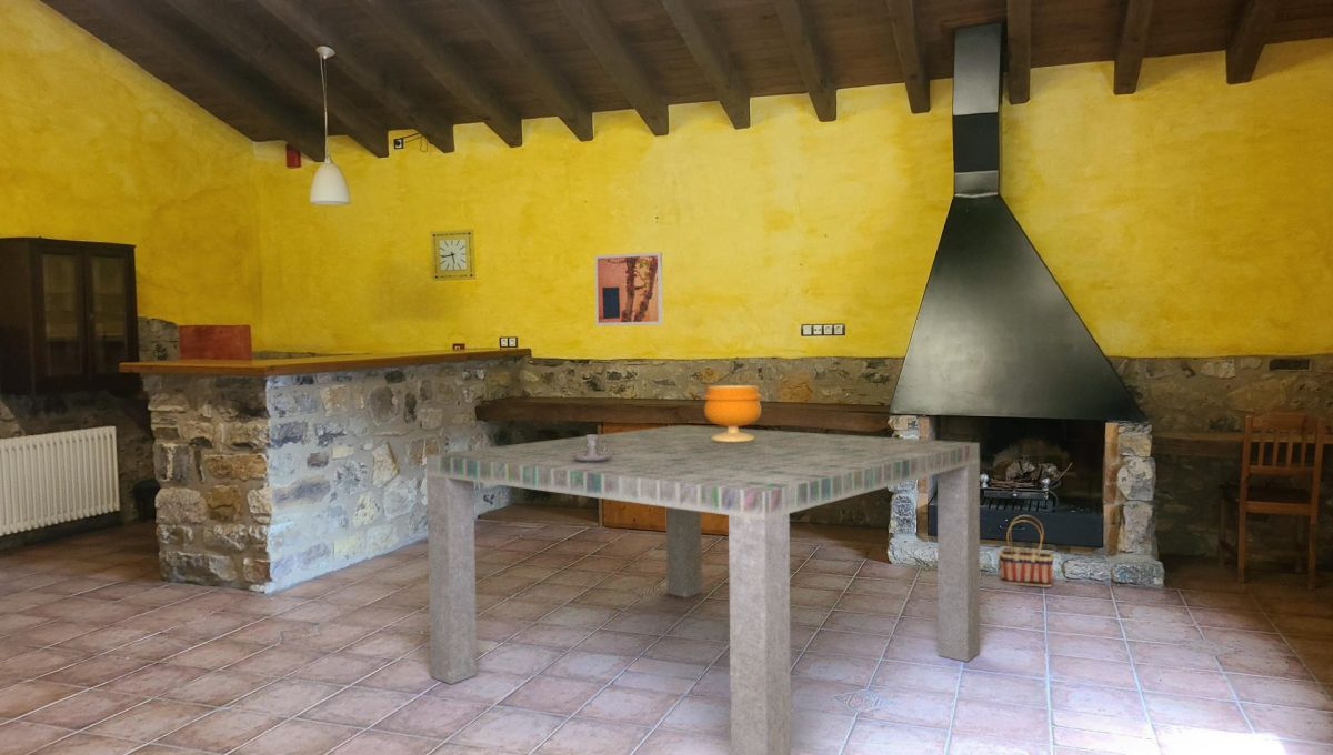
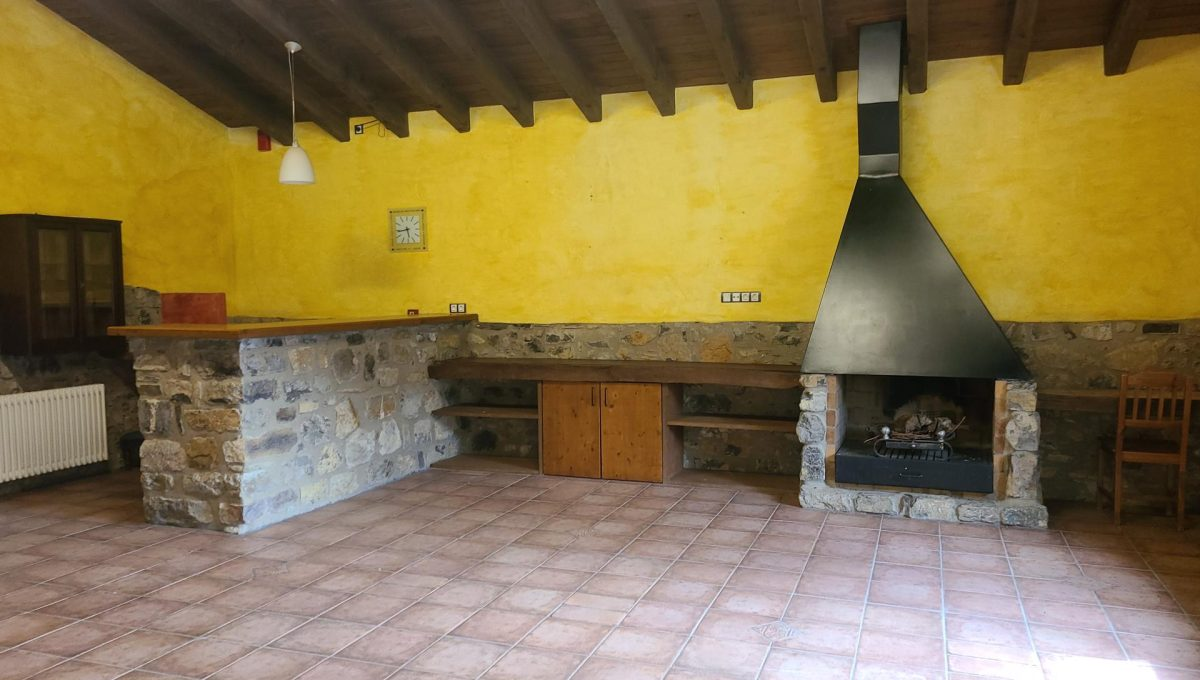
- footed bowl (732, 413)
- candle holder (594, 446)
- basket (1025, 550)
- dining table (701, 557)
- wall art (628, 289)
